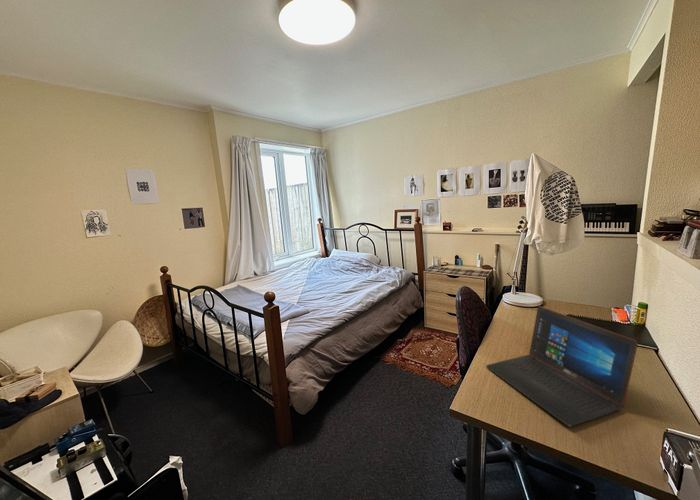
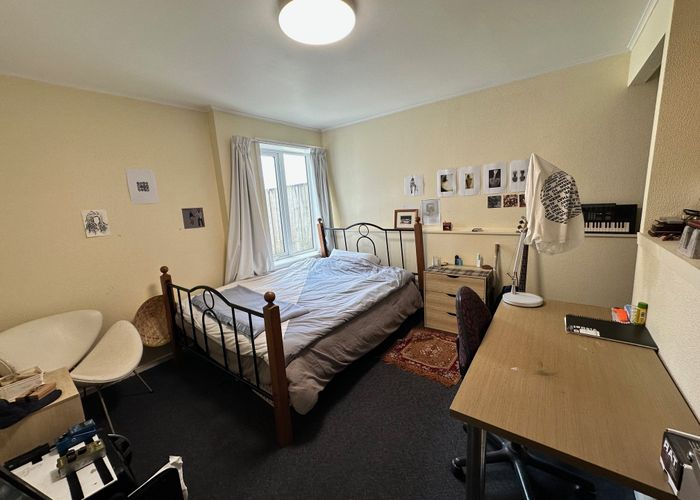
- laptop (550, 356)
